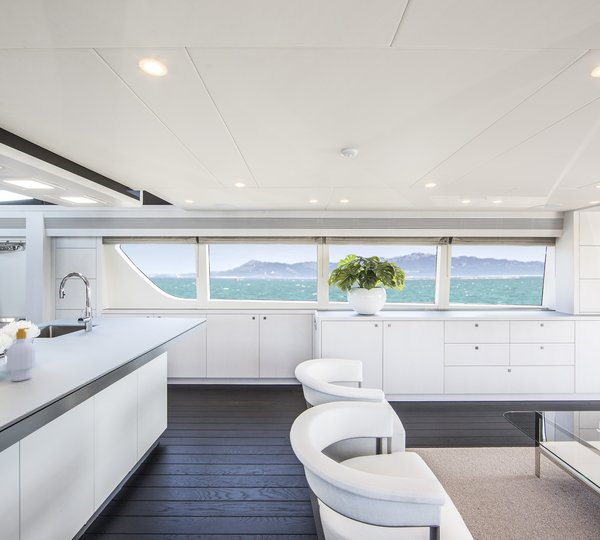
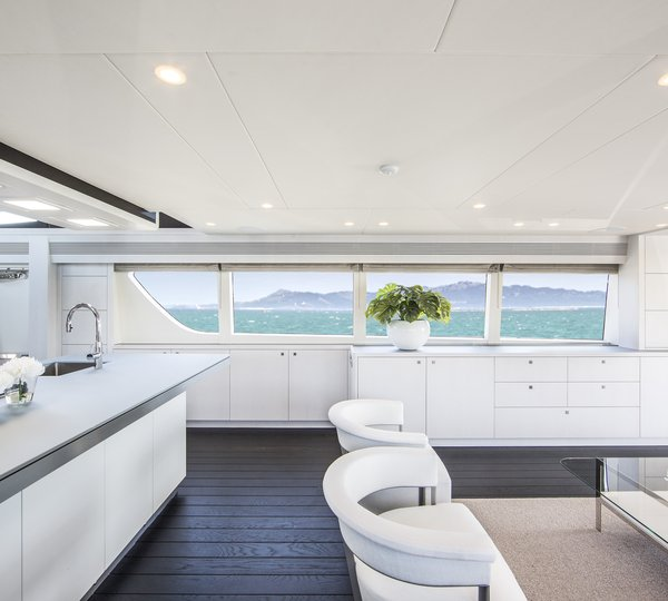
- soap bottle (21, 353)
